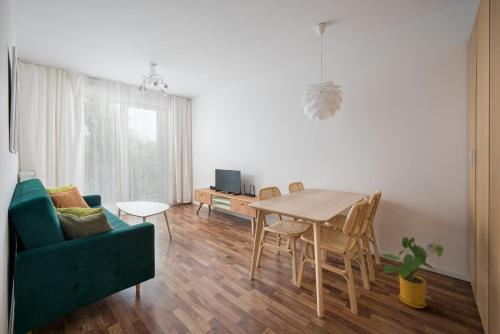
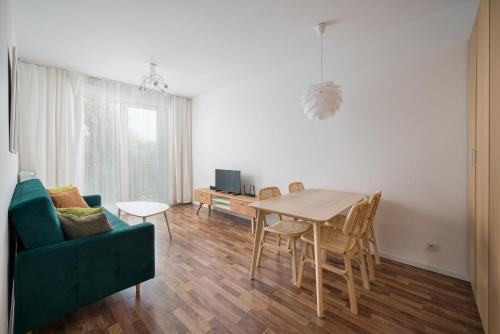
- house plant (410, 271)
